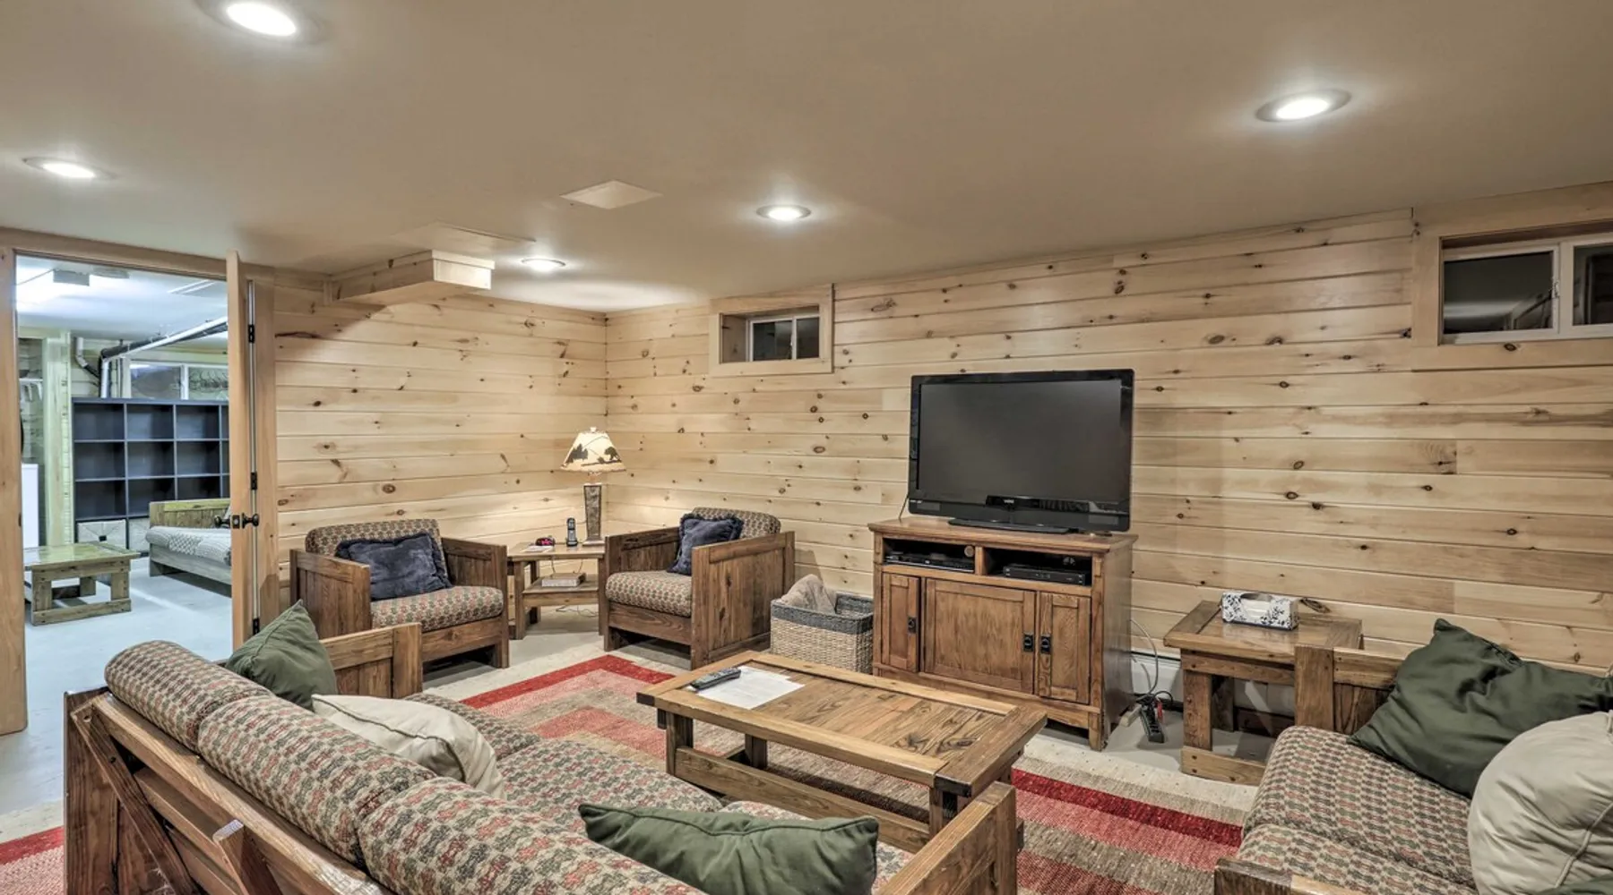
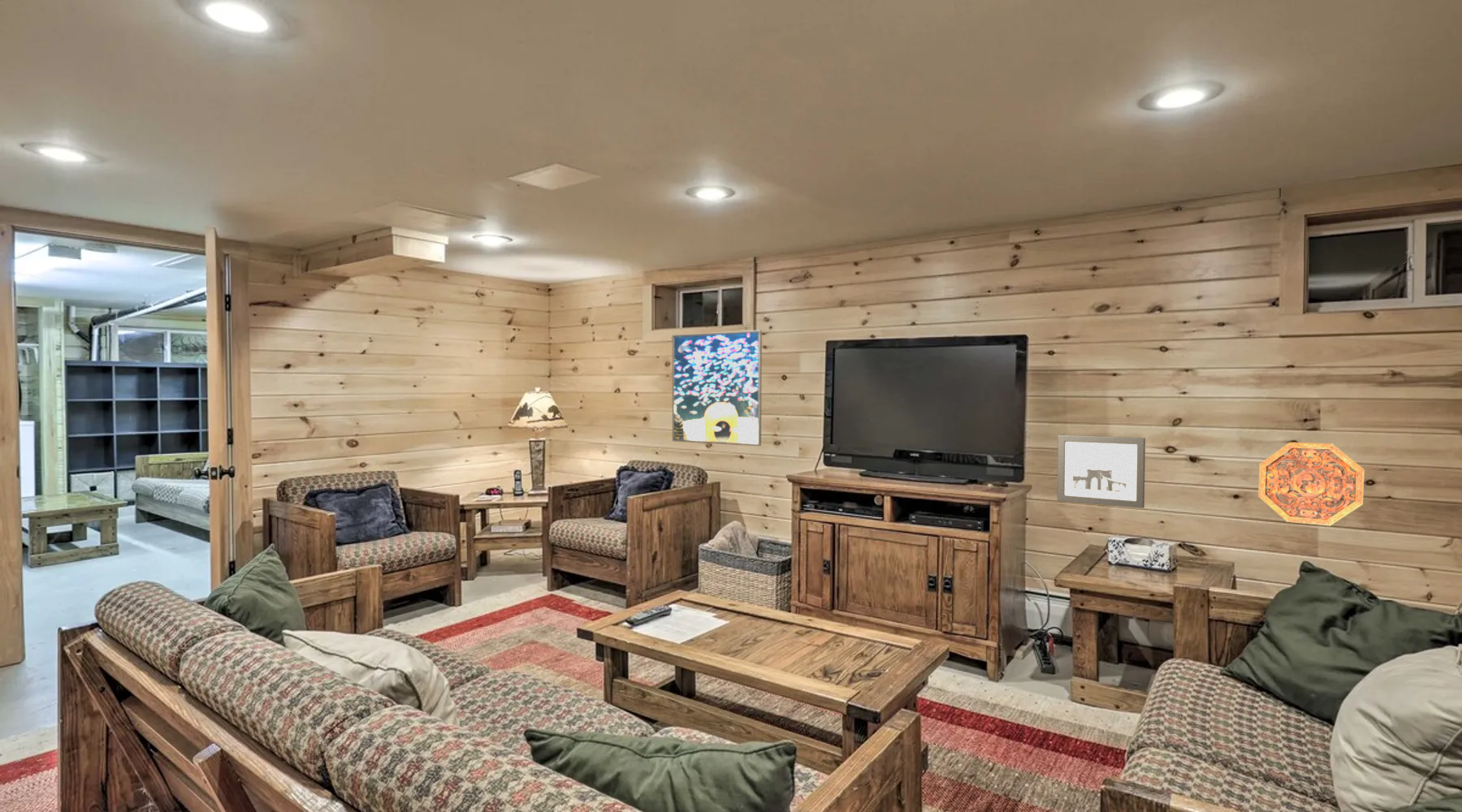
+ decorative platter (1309, 483)
+ wall art (1100, 470)
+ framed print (715, 388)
